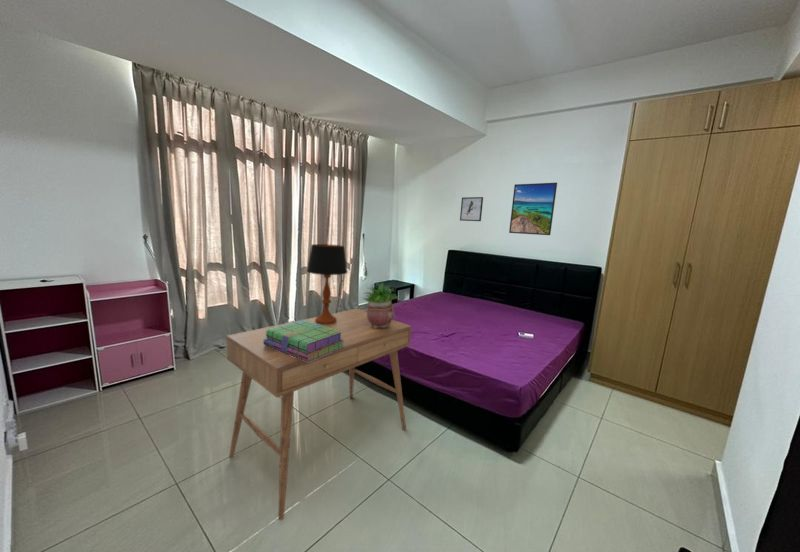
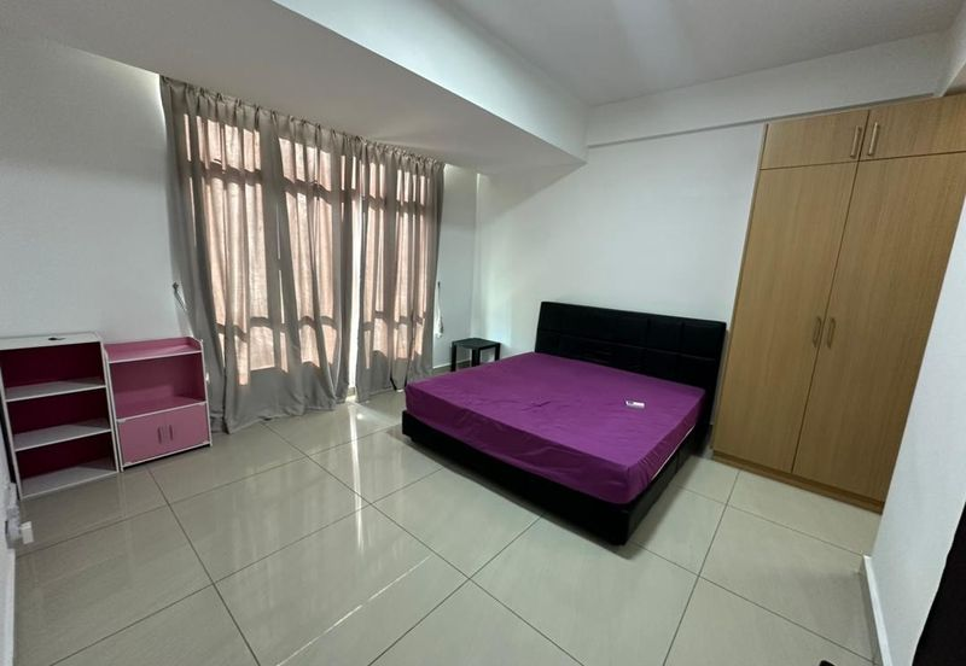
- desk (323, 379)
- potted plant (379, 303)
- table lamp (326, 283)
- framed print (531, 209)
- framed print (471, 209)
- stack of books (304, 338)
